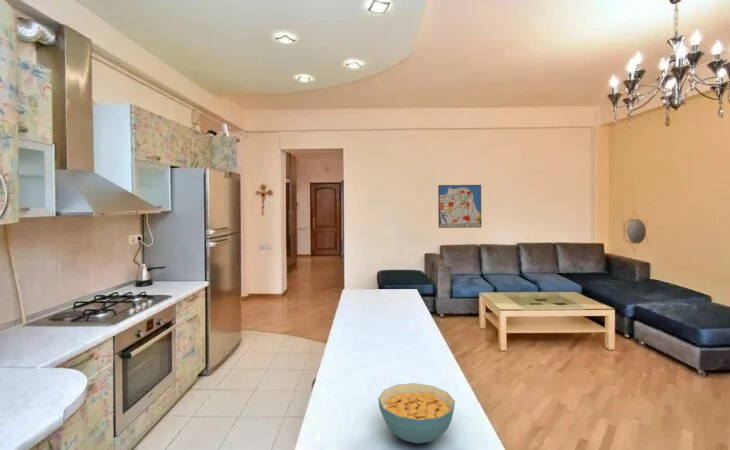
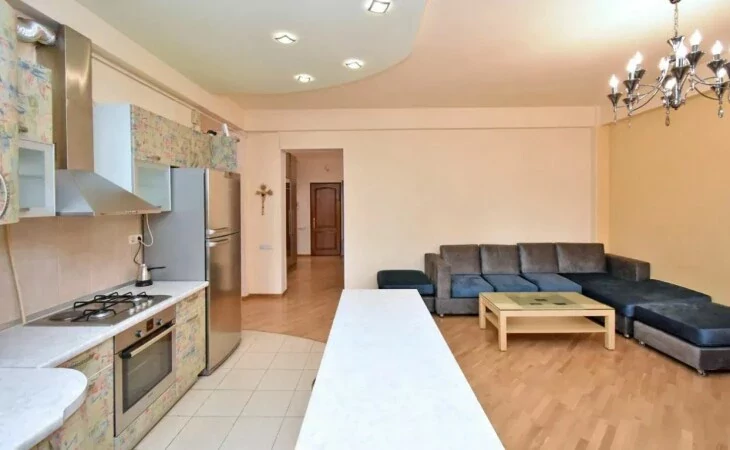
- home mirror (634, 231)
- cereal bowl (416, 418)
- wall art (459, 206)
